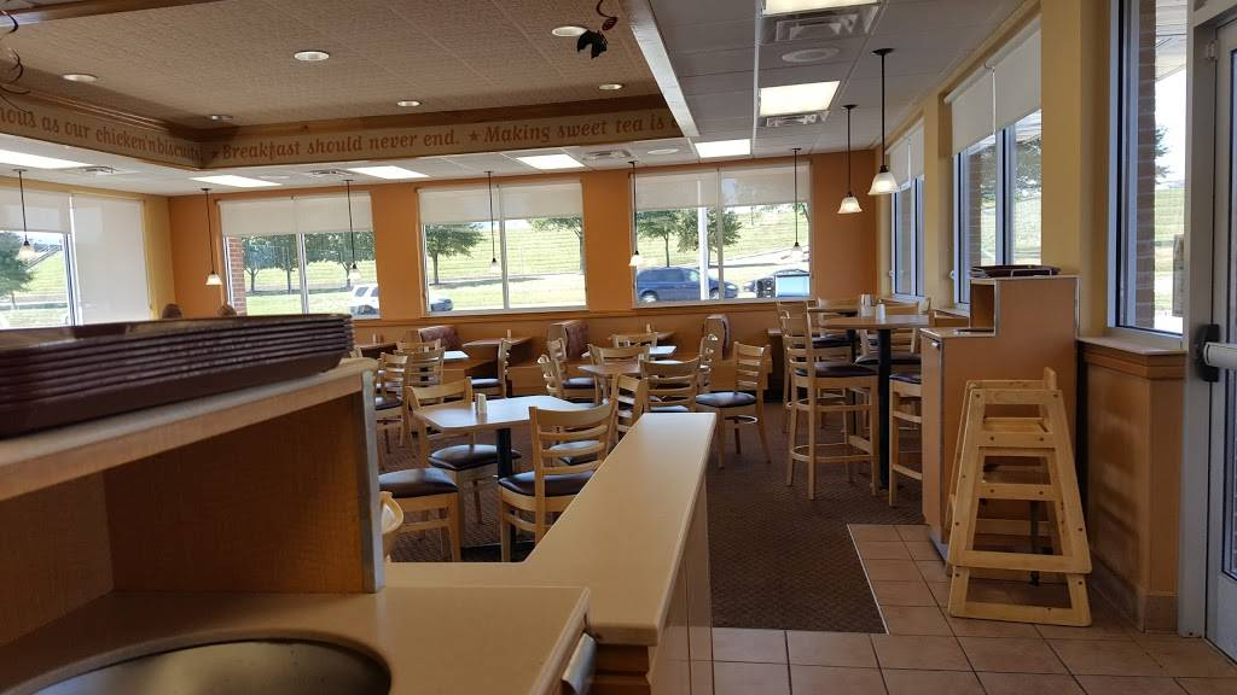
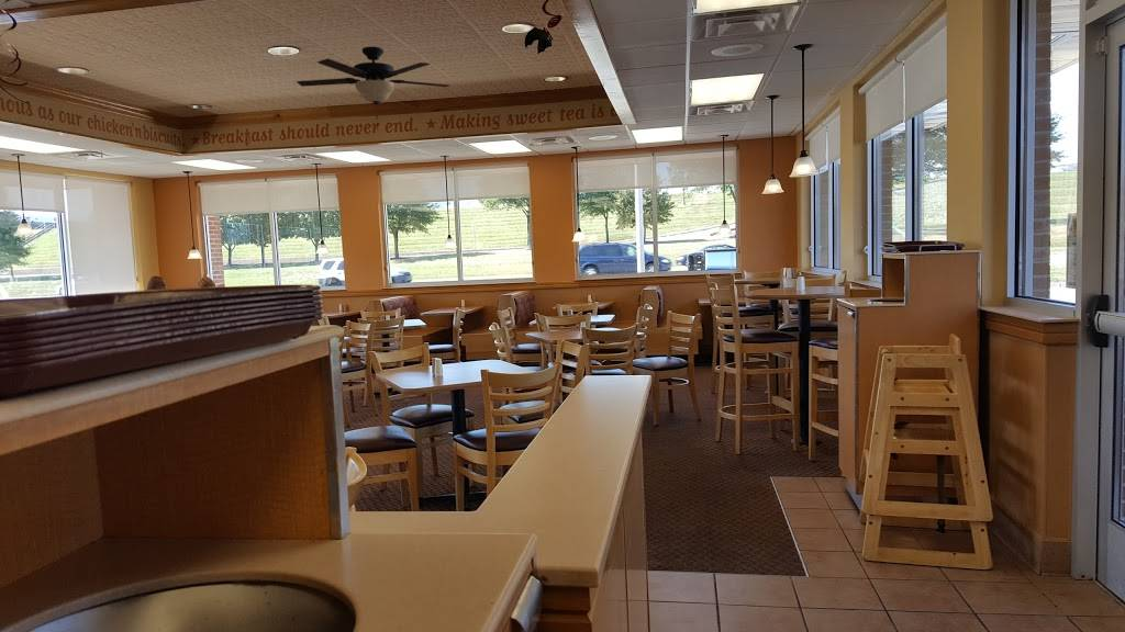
+ ceiling fan (375, 90)
